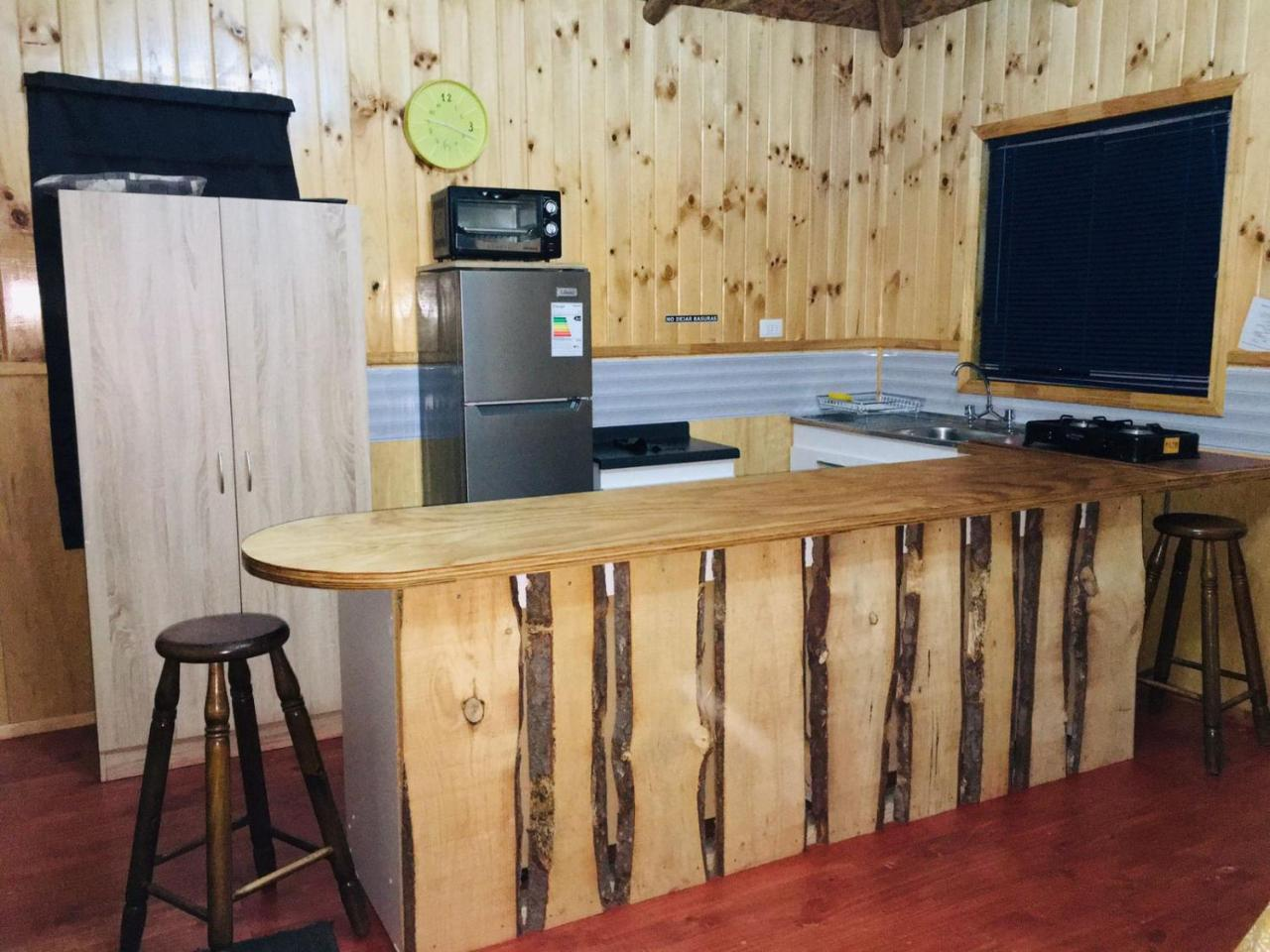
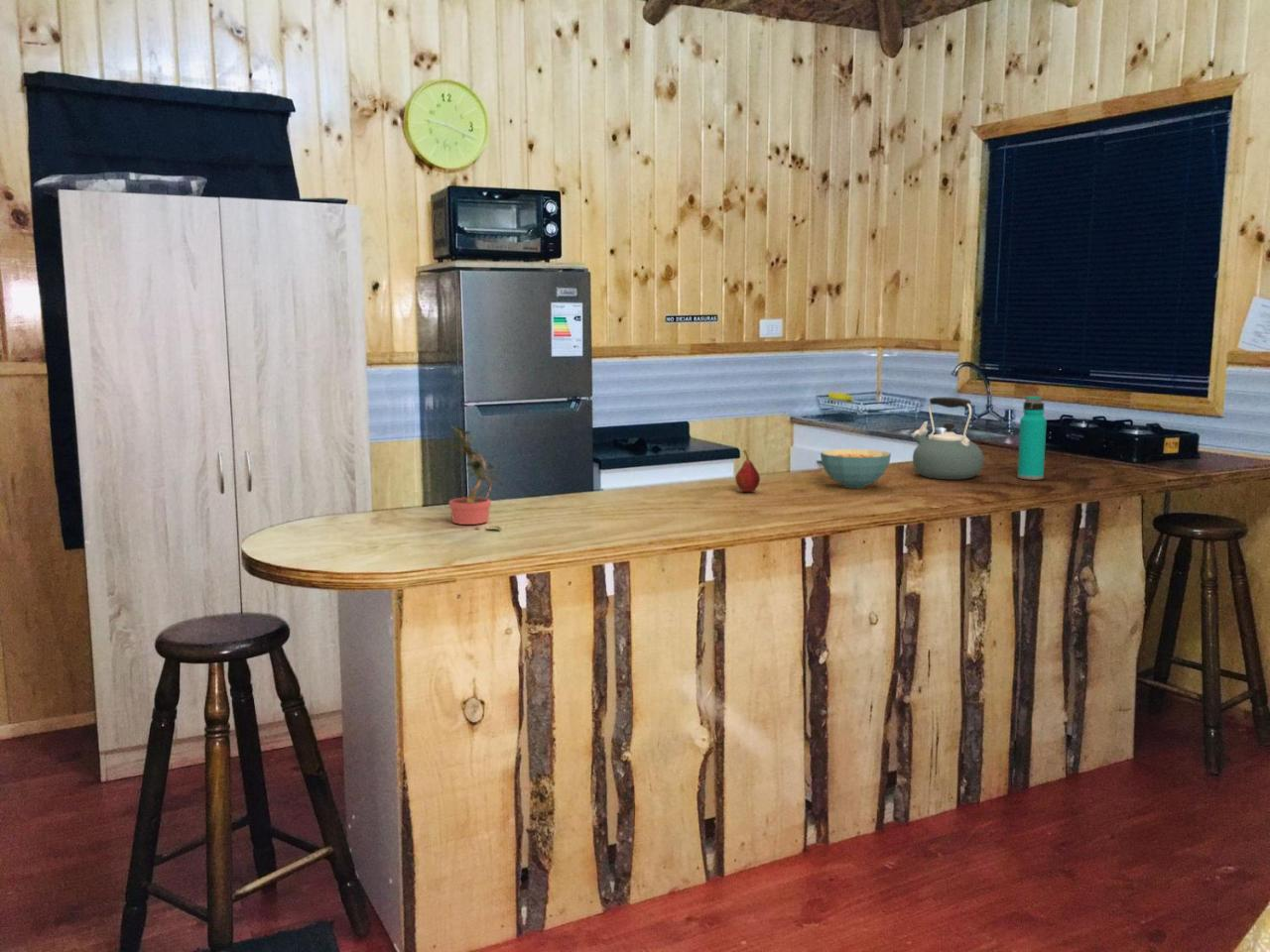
+ fruit (747, 470)
+ kettle (944, 435)
+ potted plant (472, 474)
+ water bottle (1032, 436)
+ cereal bowl (854, 469)
